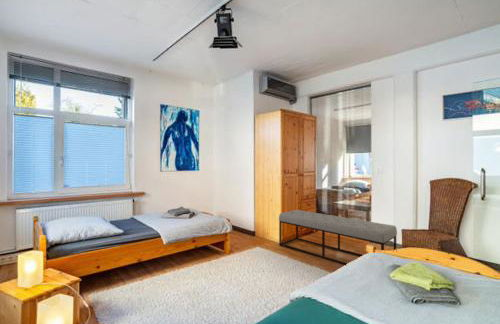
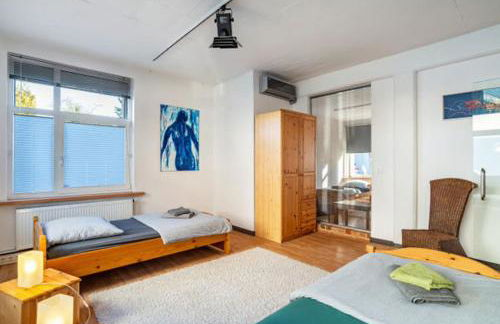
- bench (332, 233)
